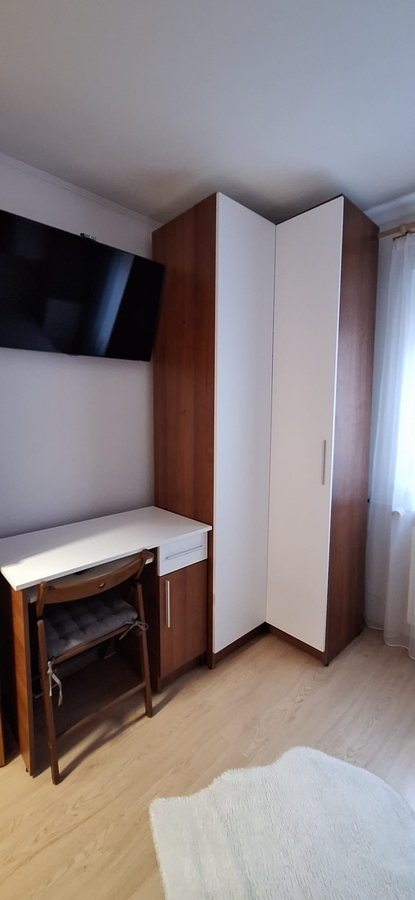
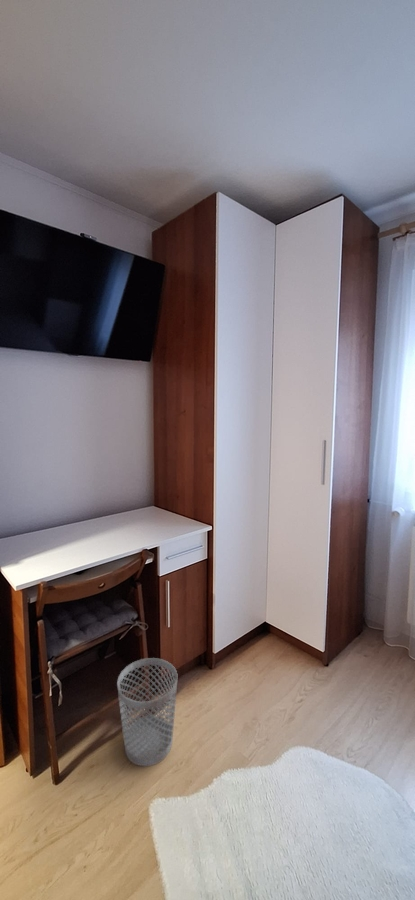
+ wastebasket (148, 711)
